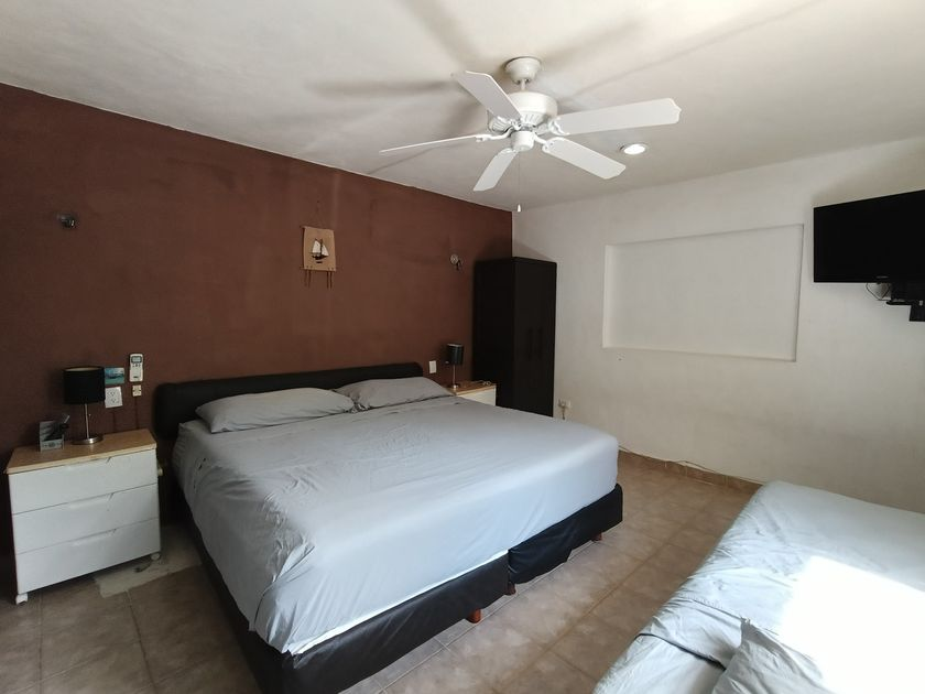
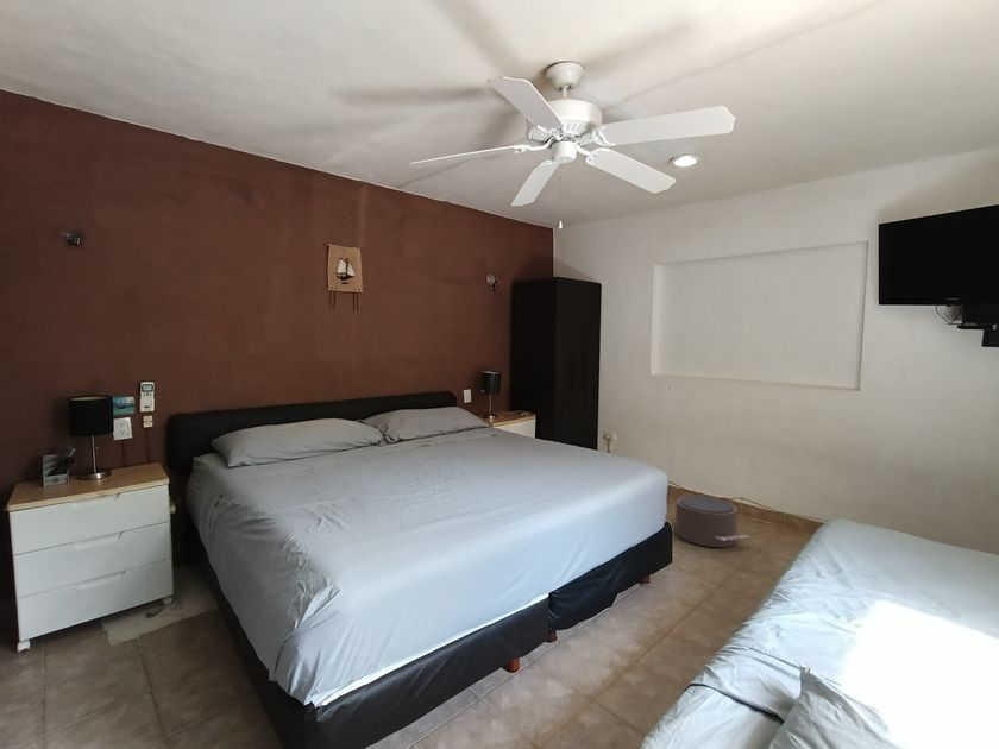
+ pouf (710, 518)
